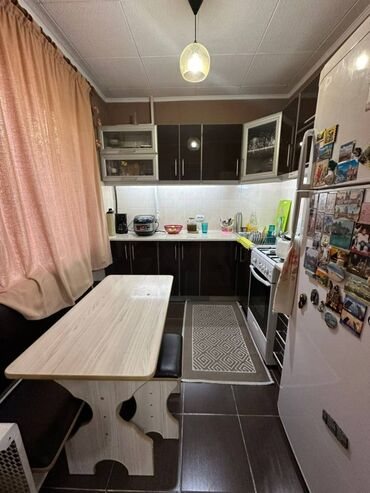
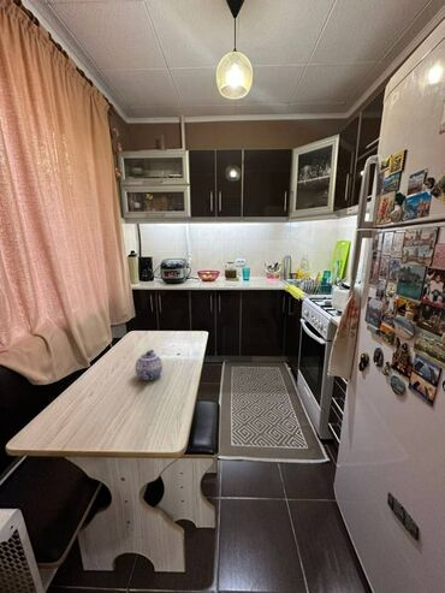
+ teapot (148, 363)
